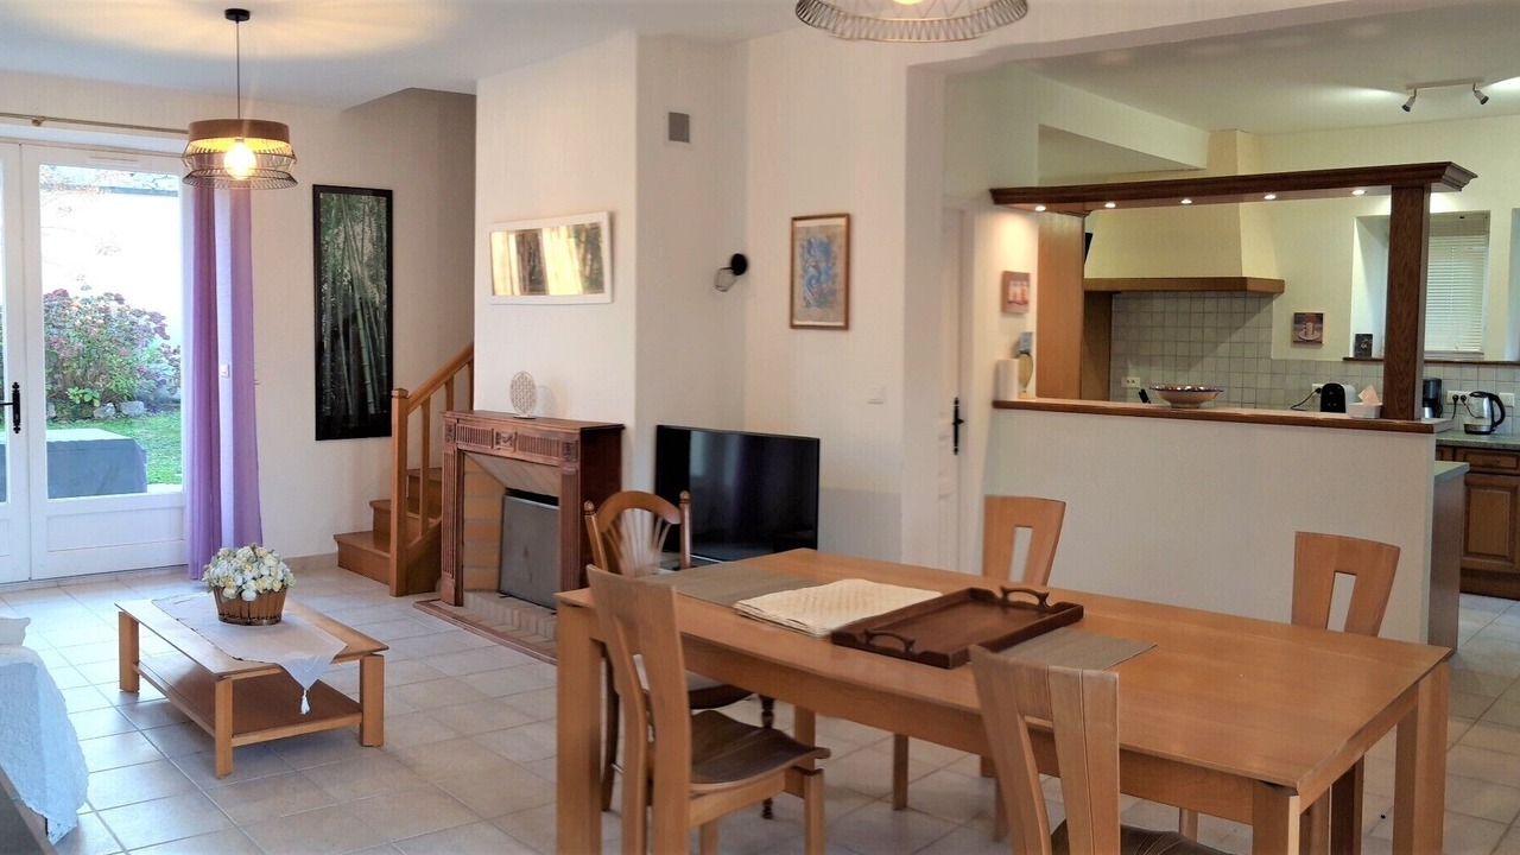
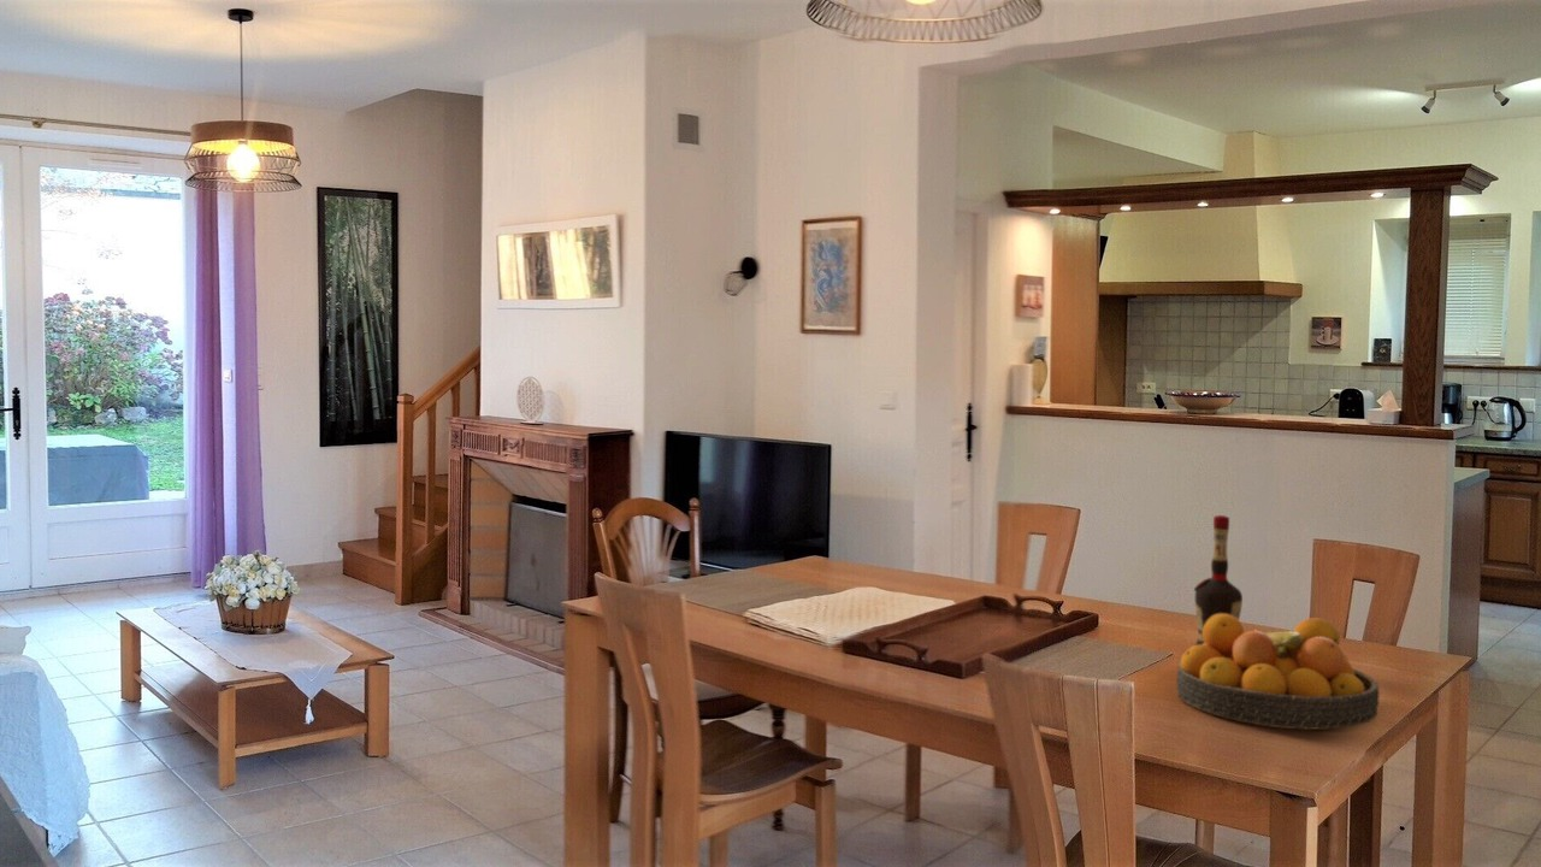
+ liquor (1218, 584)
+ fruit bowl (1275, 661)
